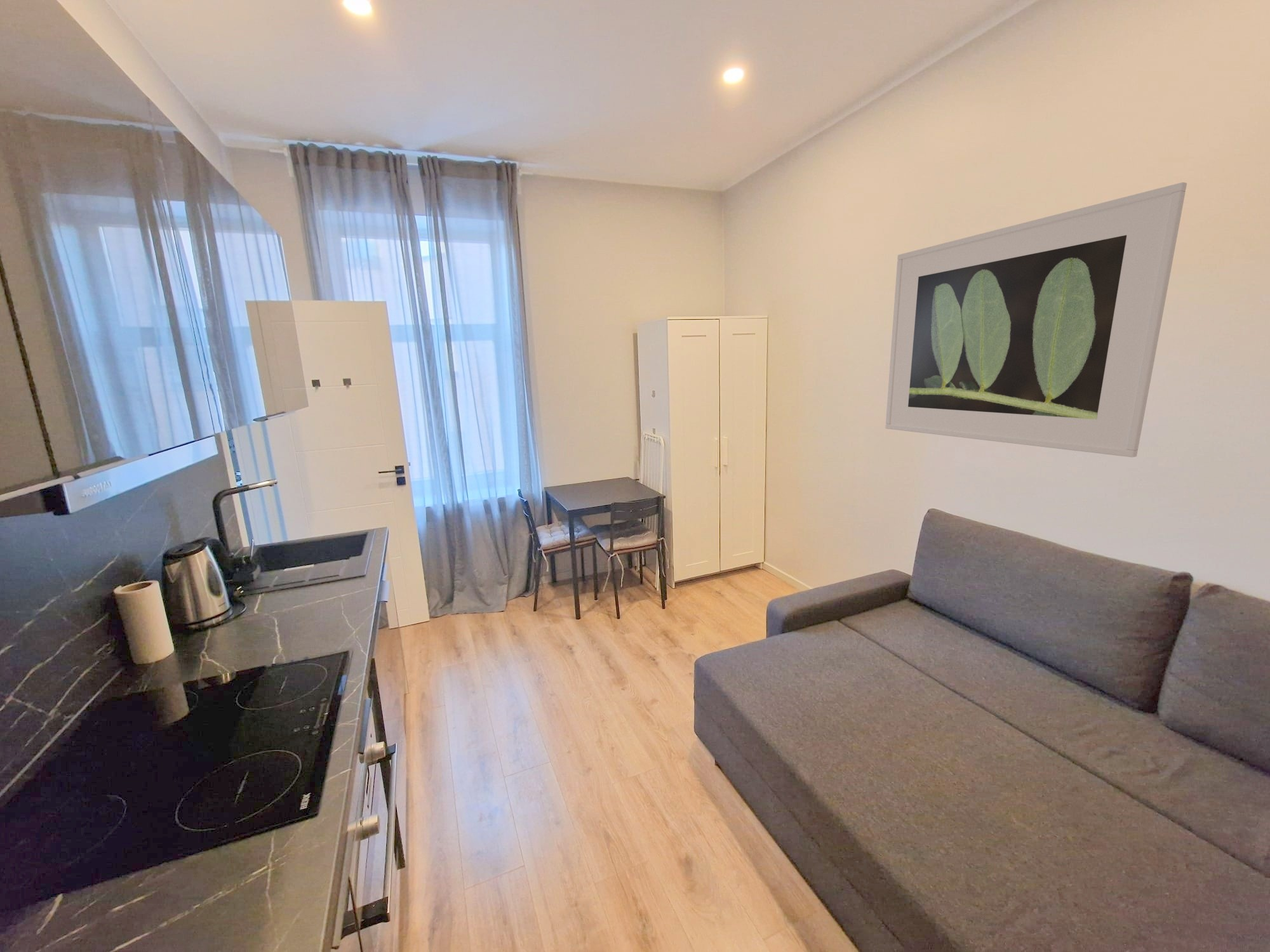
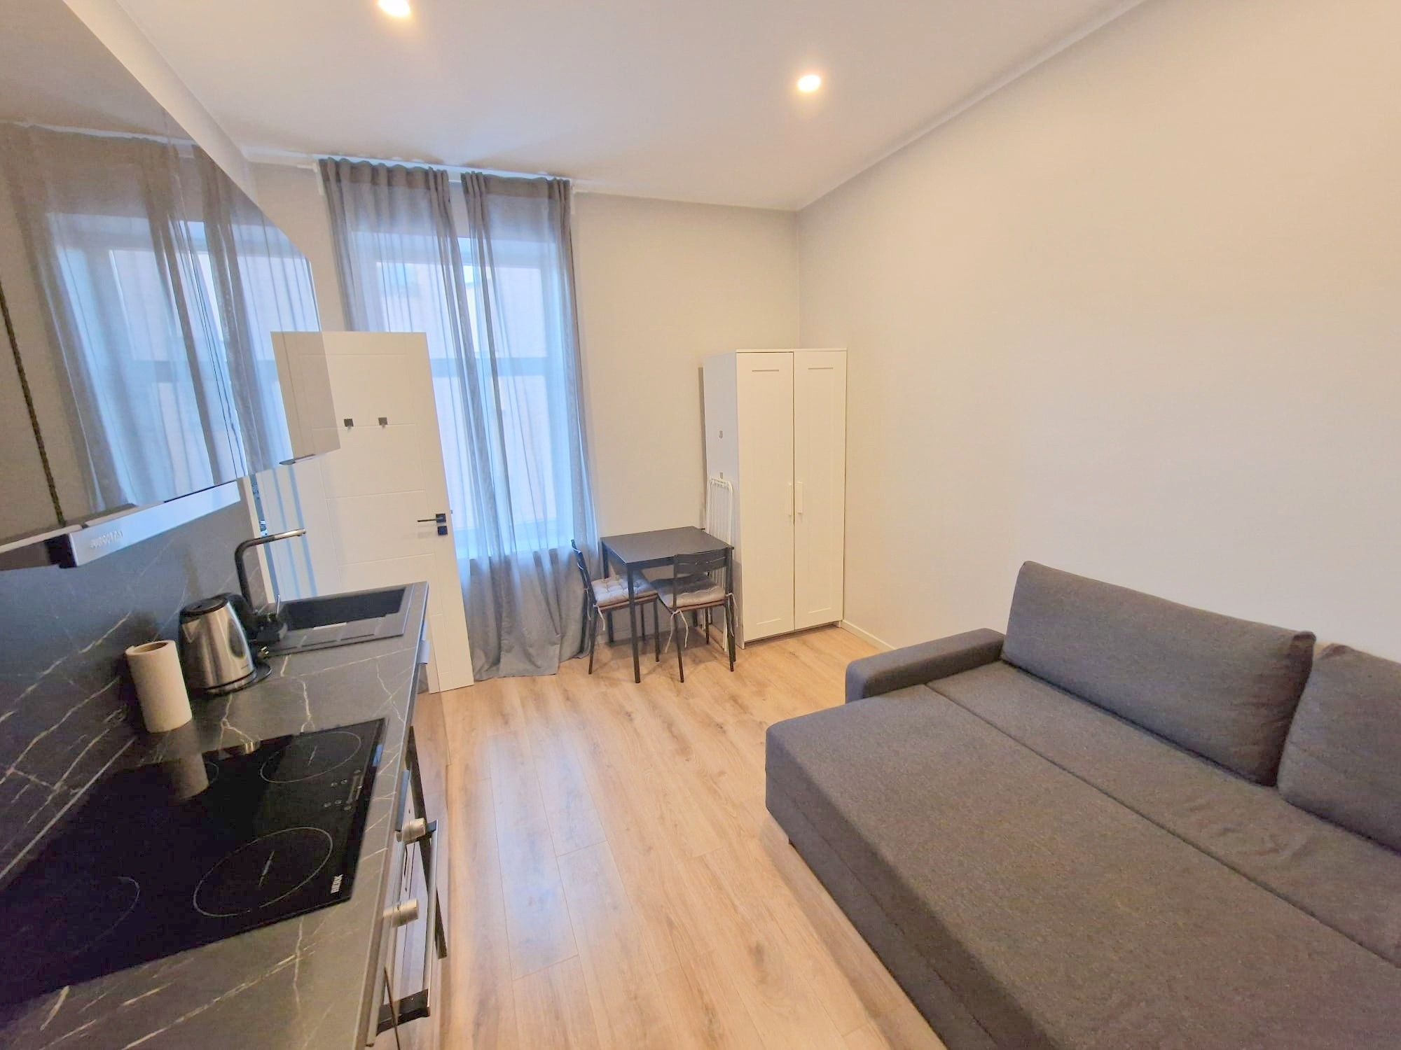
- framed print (996, 338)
